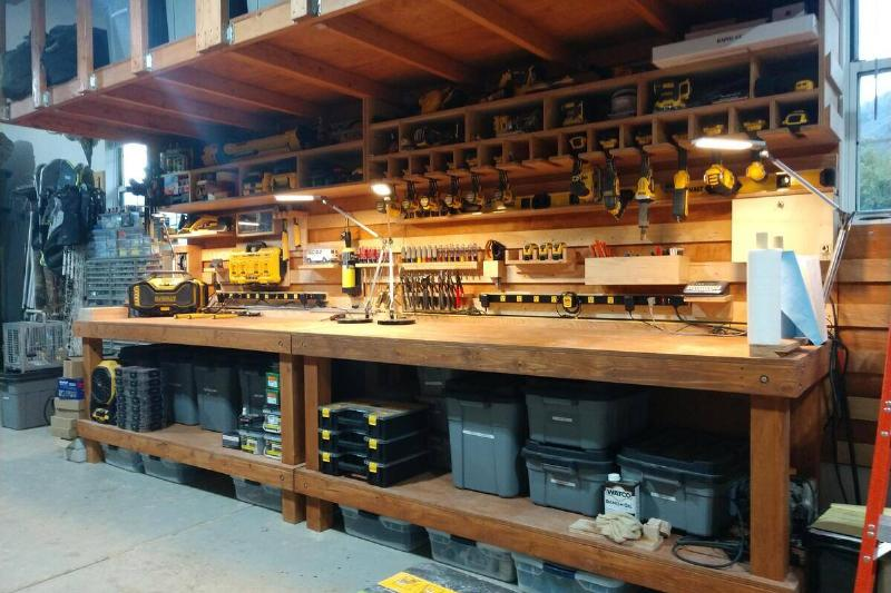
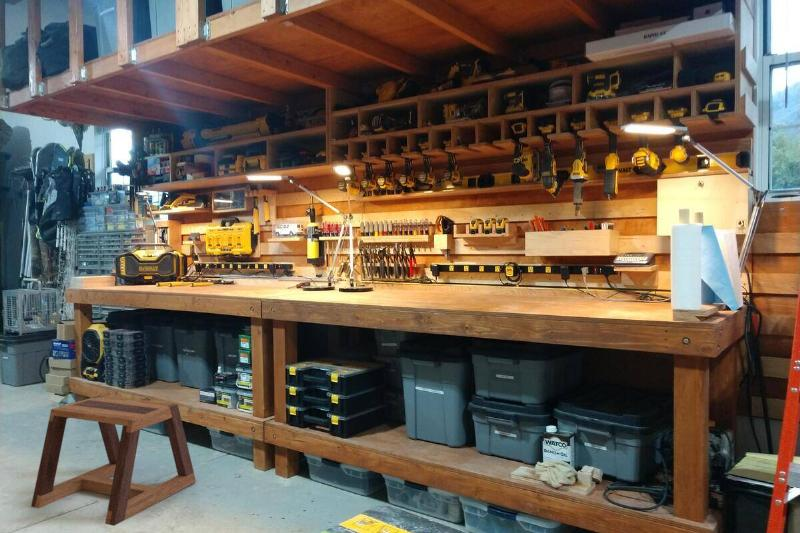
+ stool (116, 450)
